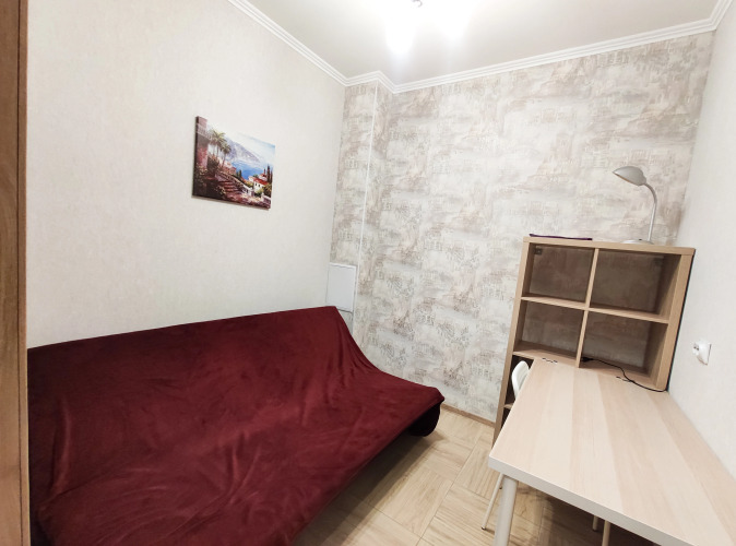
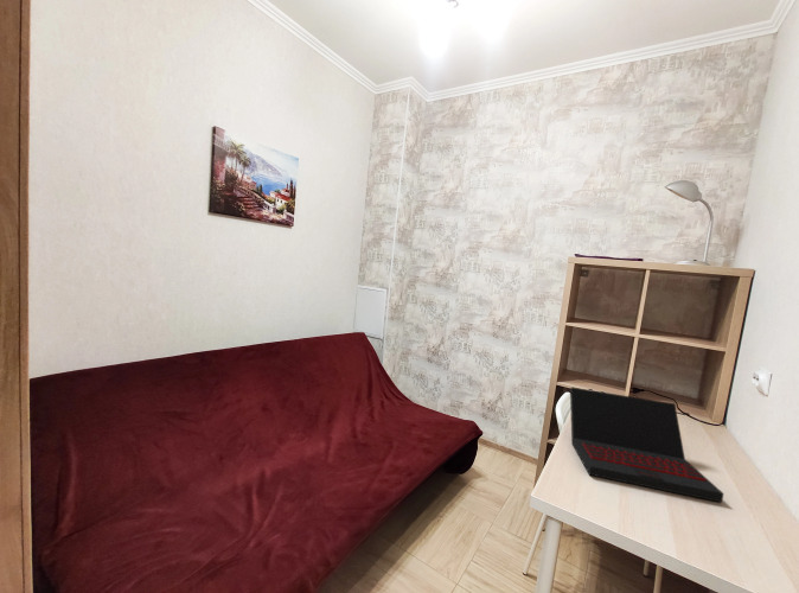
+ laptop (634, 434)
